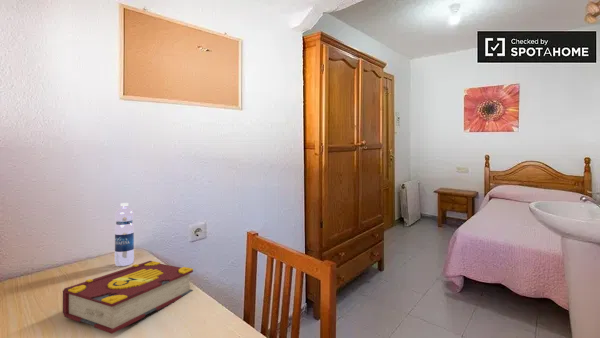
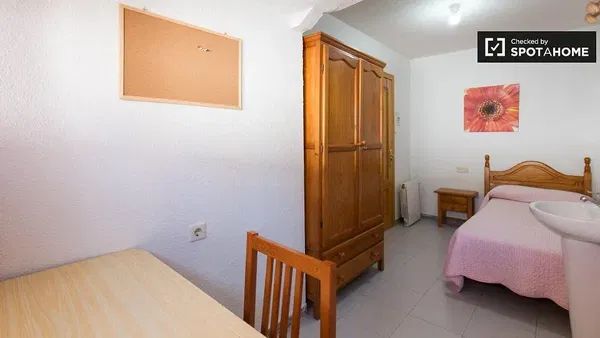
- water bottle (124, 233)
- book (131, 290)
